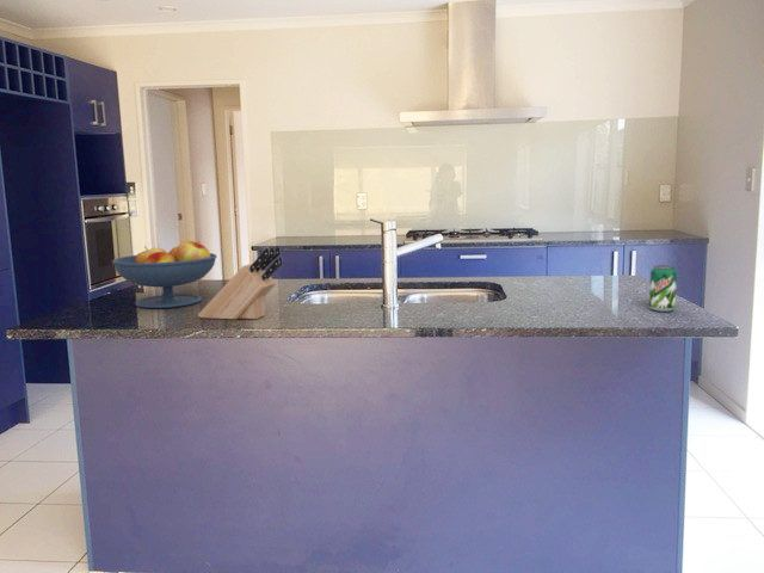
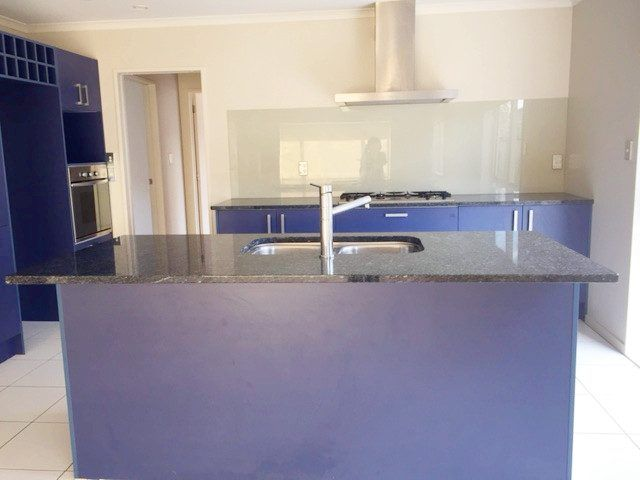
- beverage can (663, 288)
- knife block (241, 282)
- fruit bowl (166, 271)
